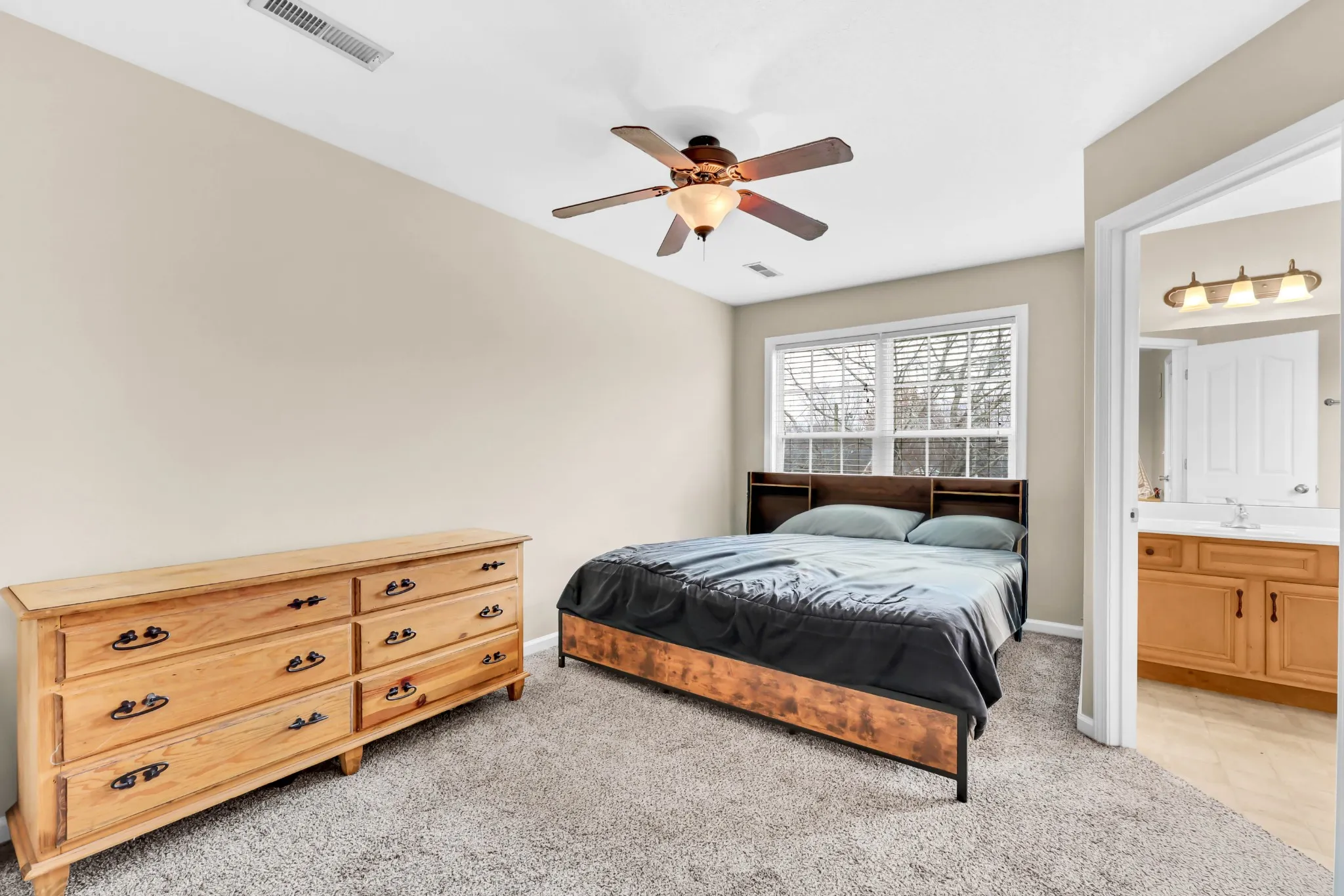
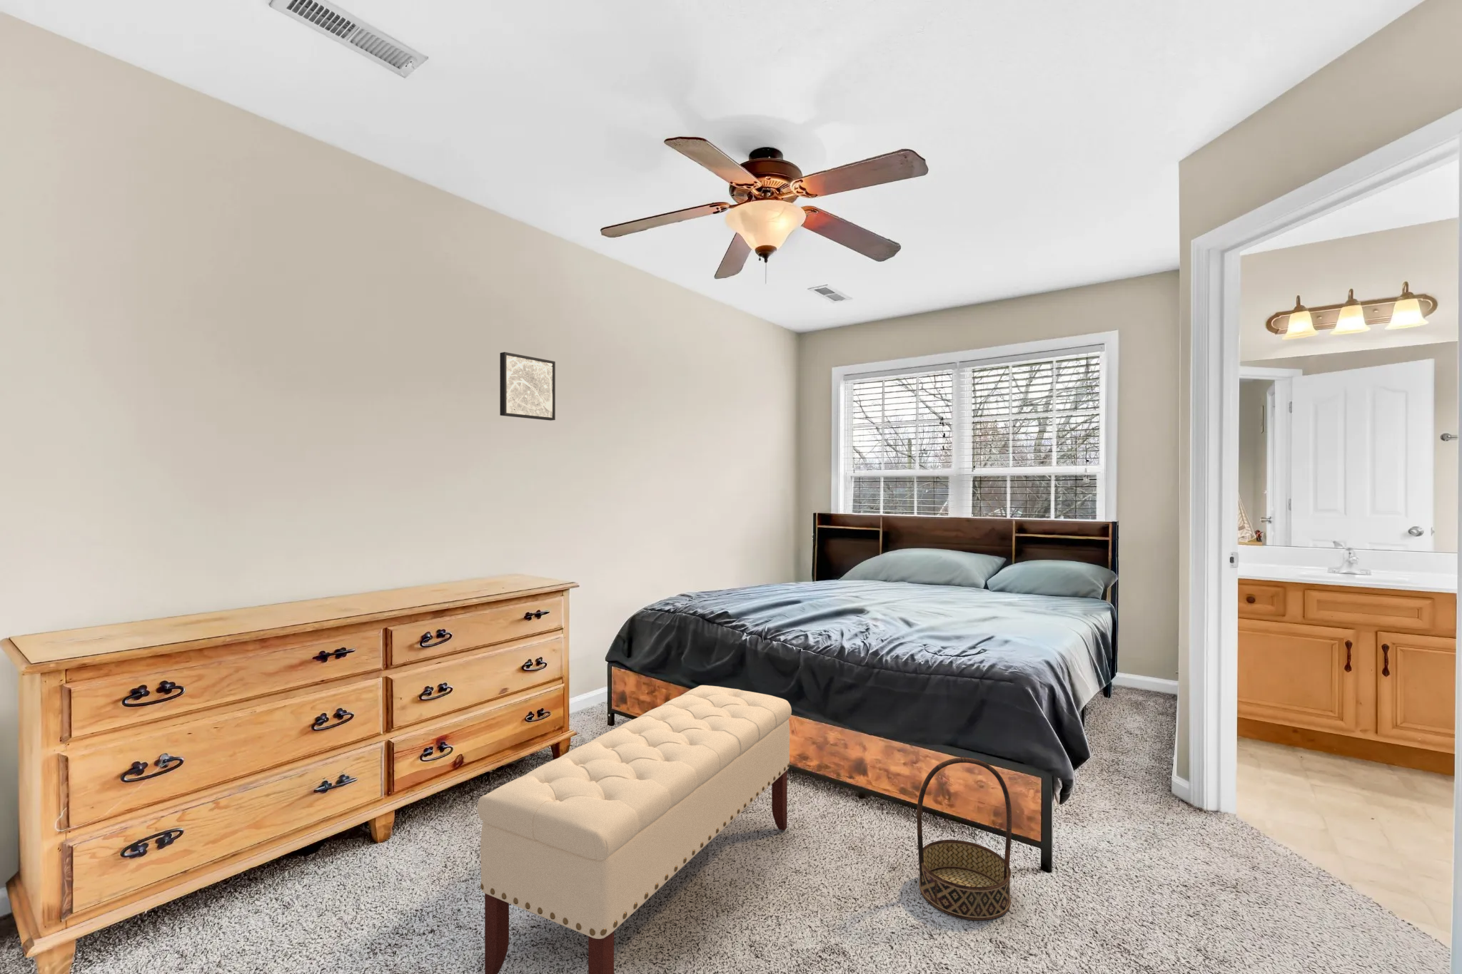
+ bench (662, 811)
+ wall art (529, 387)
+ basket (964, 840)
